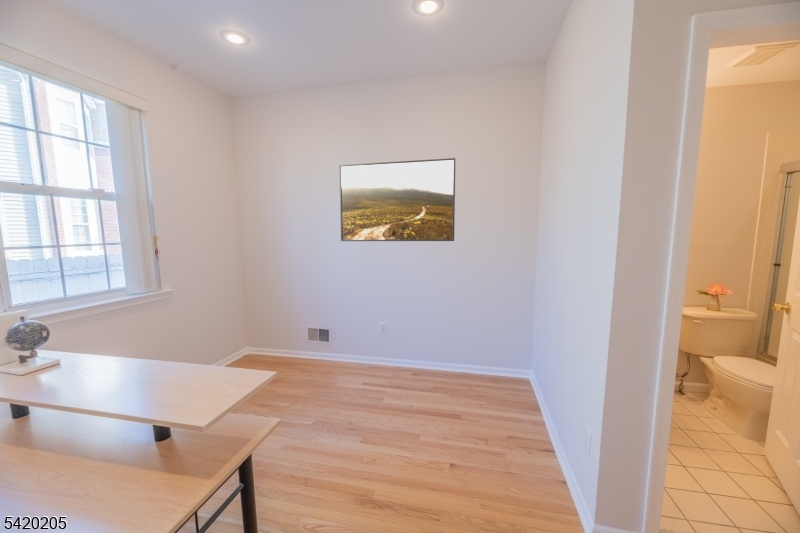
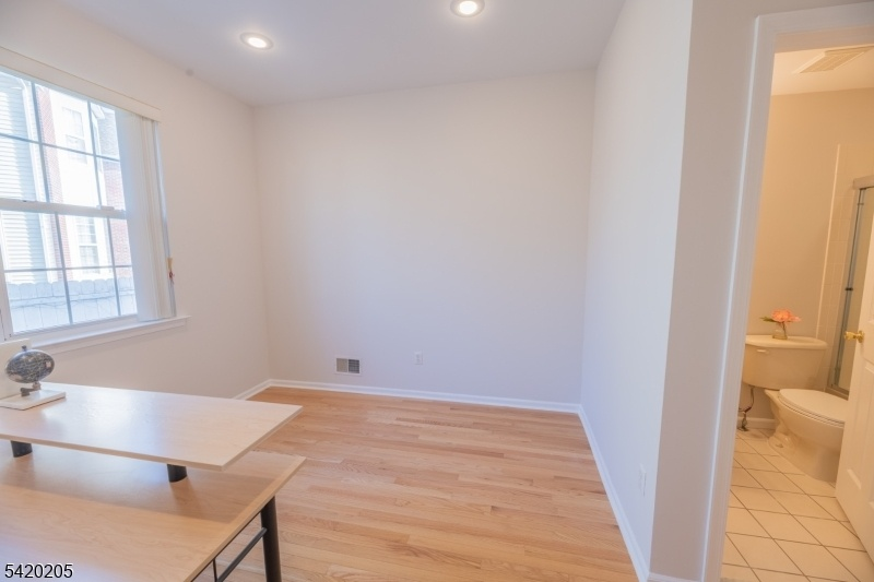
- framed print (395, 202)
